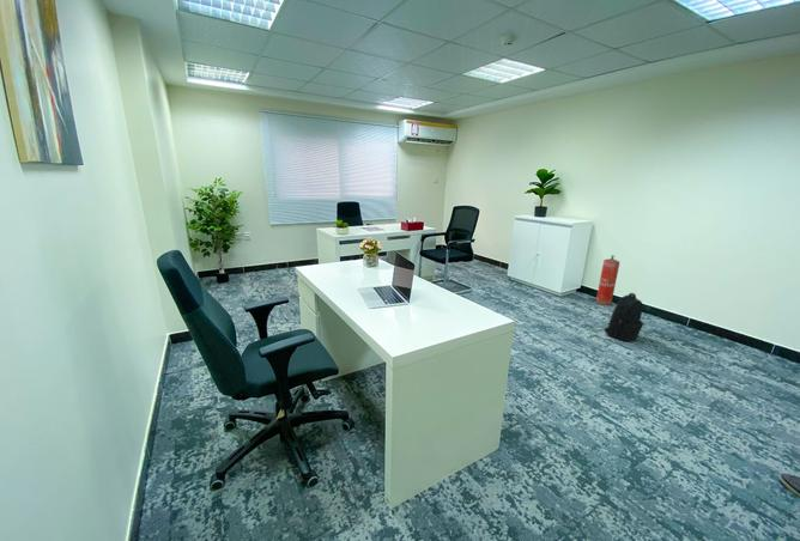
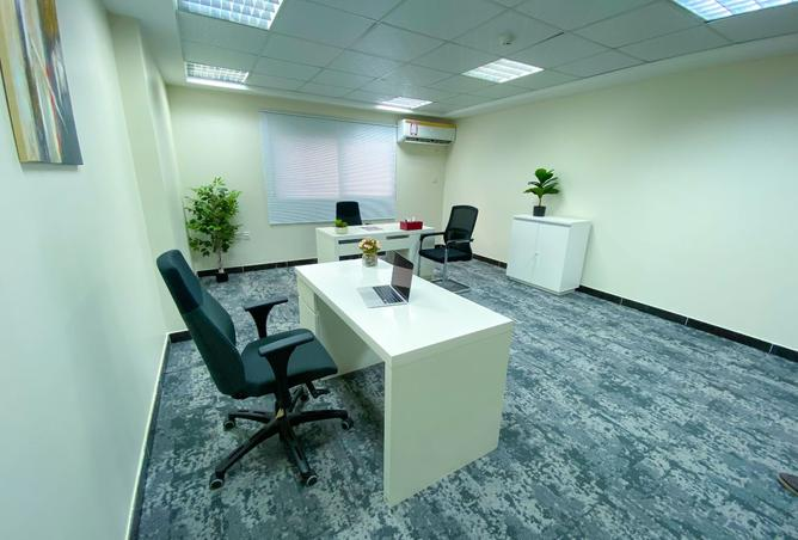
- fire extinguisher (607, 279)
- backpack (626, 315)
